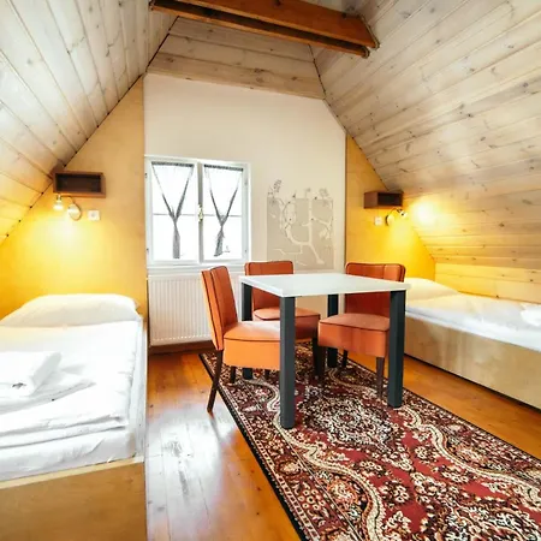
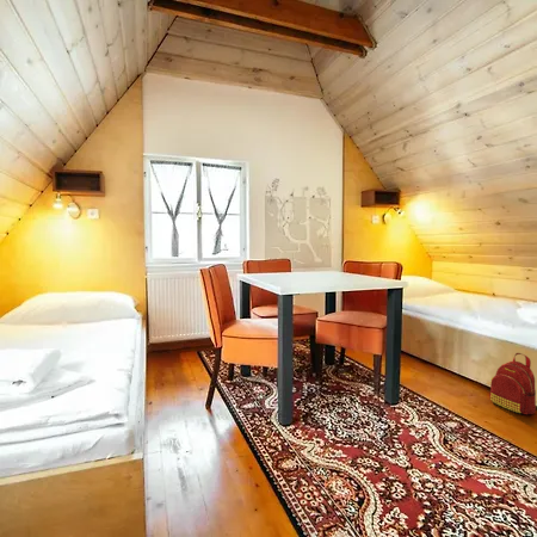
+ backpack (512, 381)
